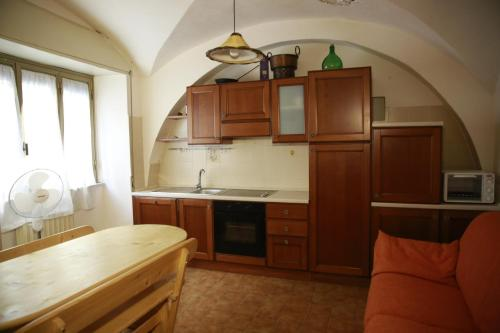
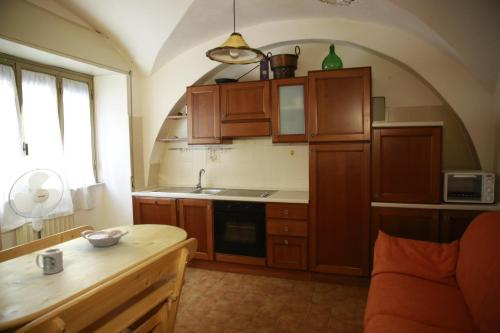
+ bowl (105, 237)
+ mug (49, 260)
